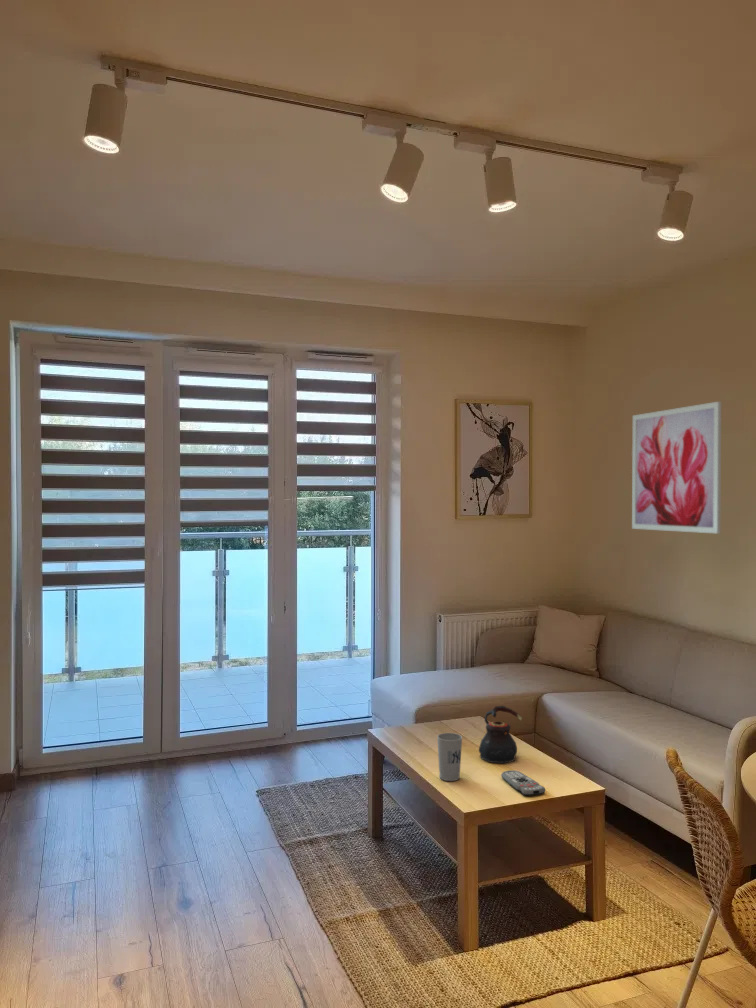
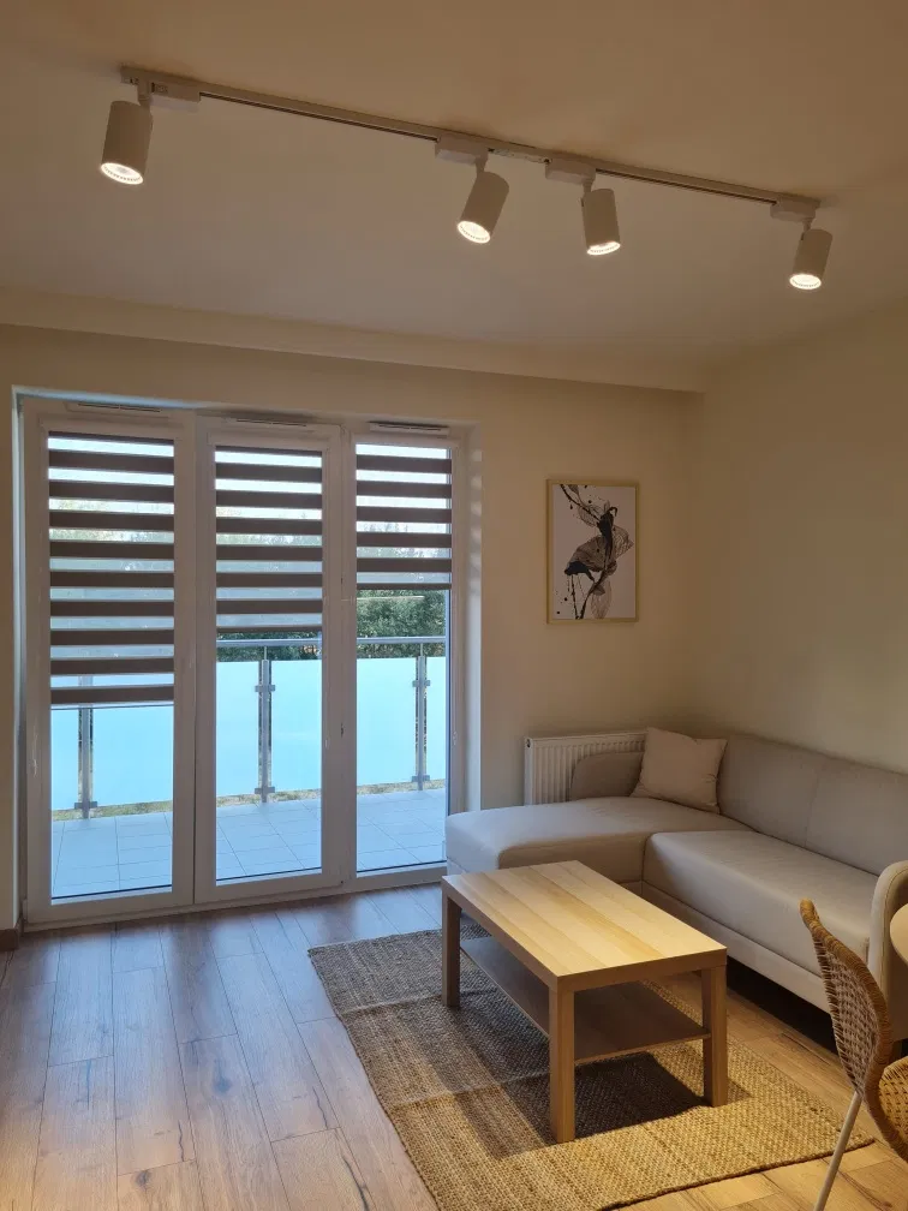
- remote control (521, 782)
- wall art (673, 470)
- cup (449, 757)
- teapot (497, 731)
